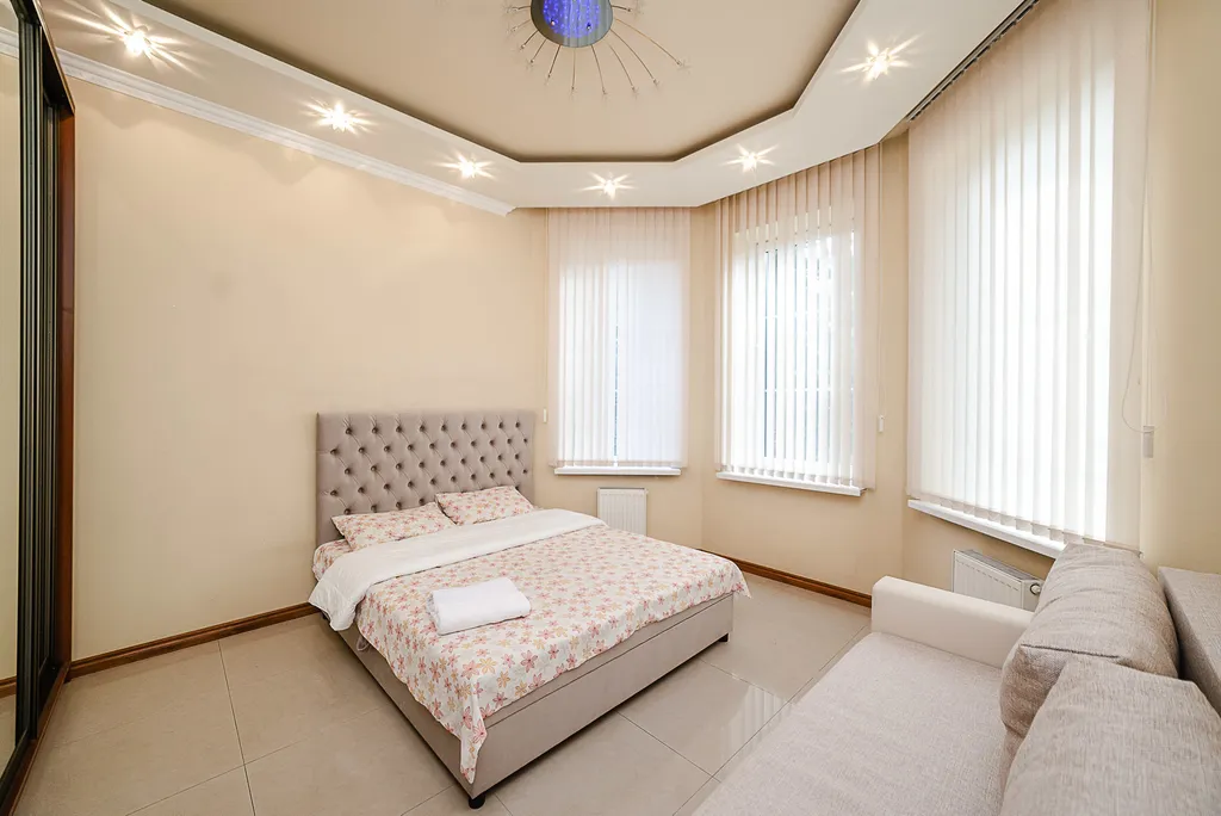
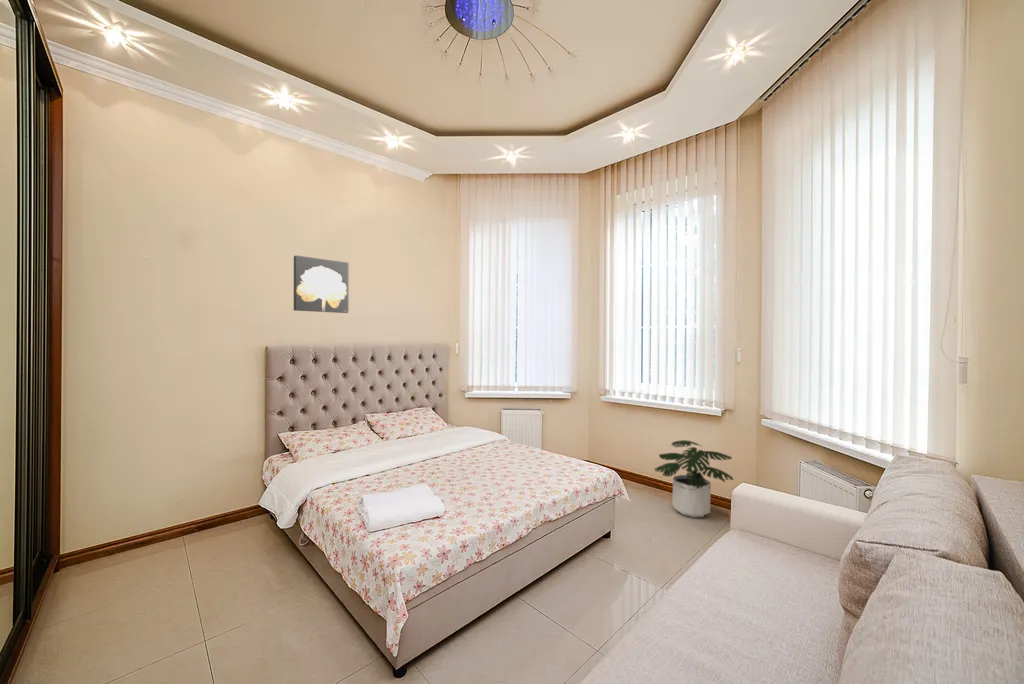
+ potted plant (692, 479)
+ wall art (322, 285)
